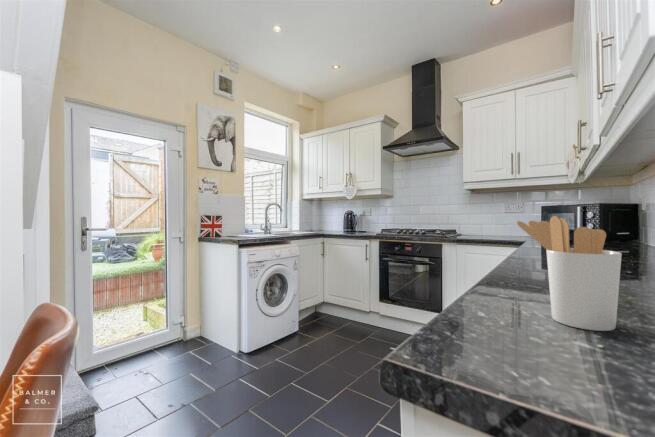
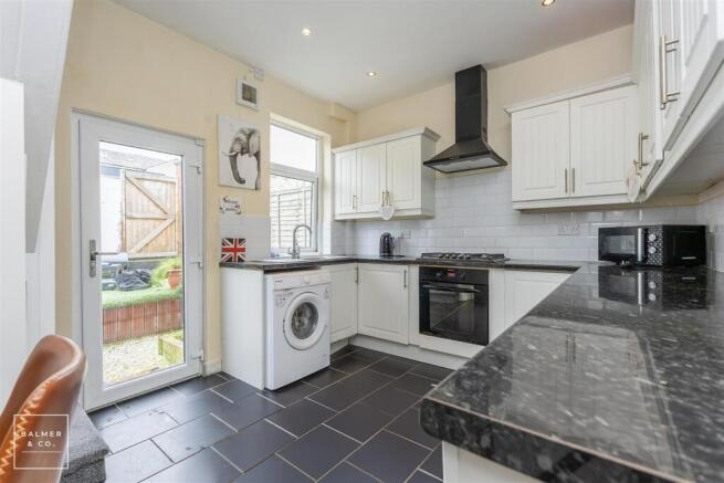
- utensil holder (565, 266)
